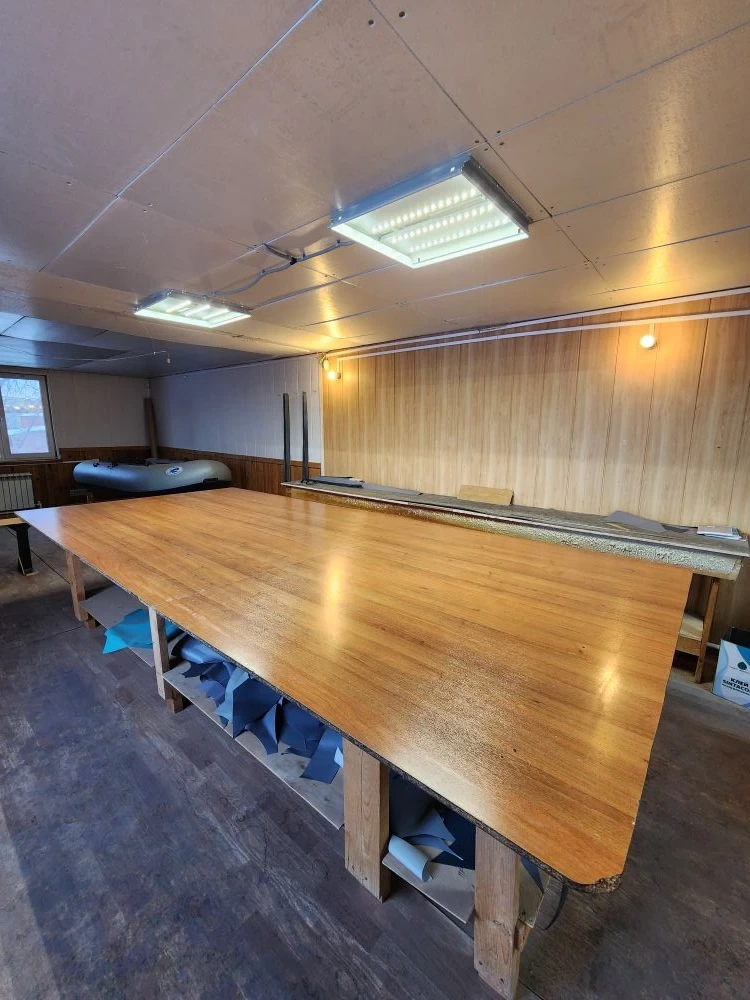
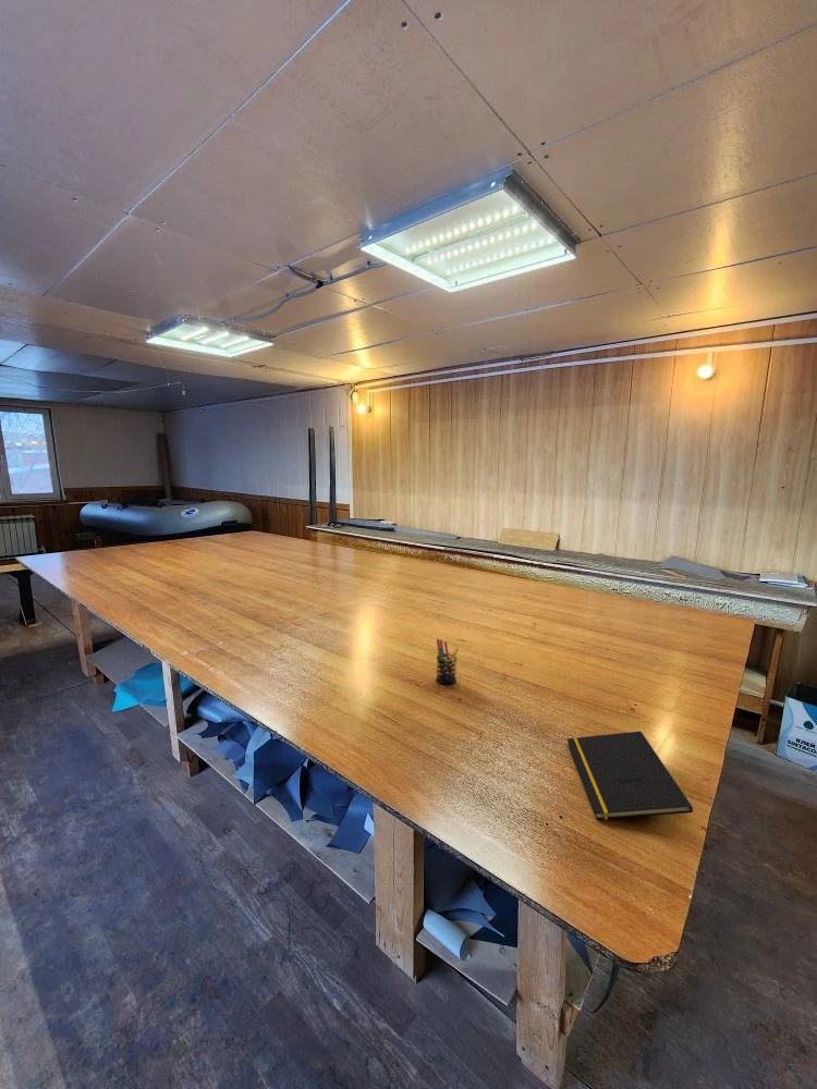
+ notepad (621, 770)
+ pen holder (443, 661)
